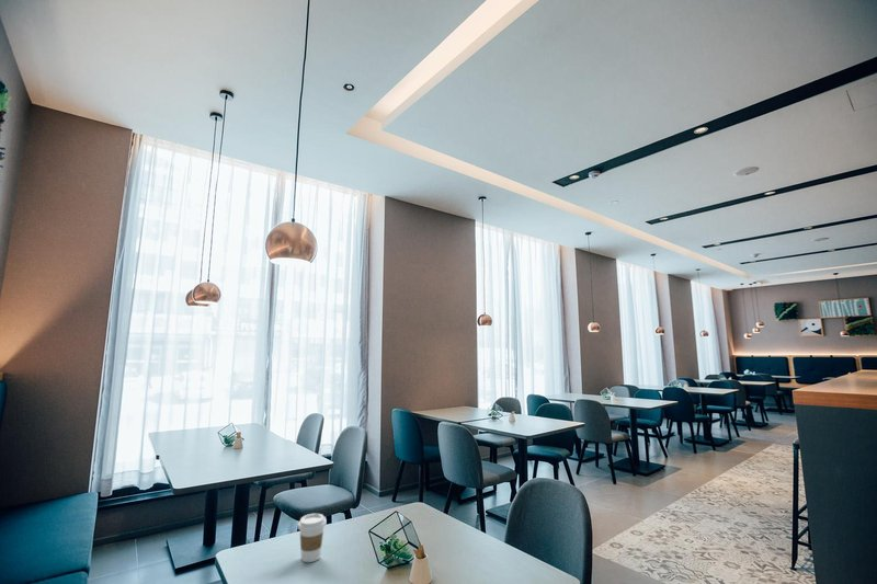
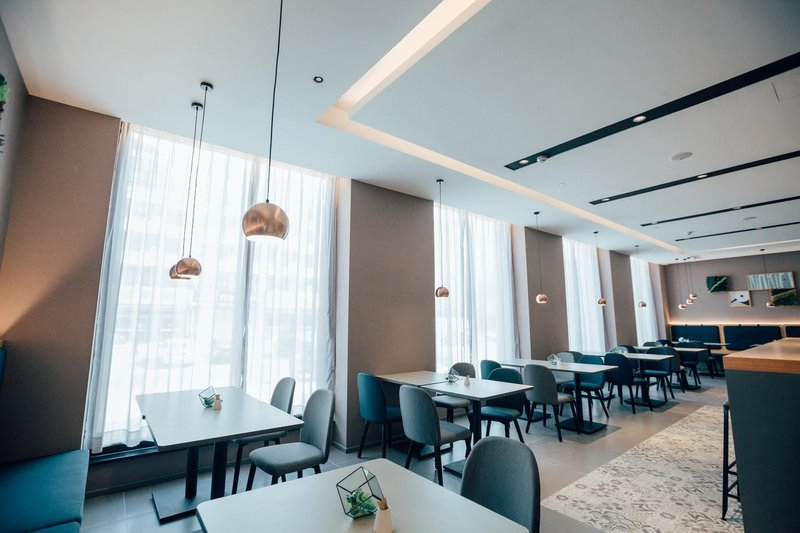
- coffee cup (311, 537)
